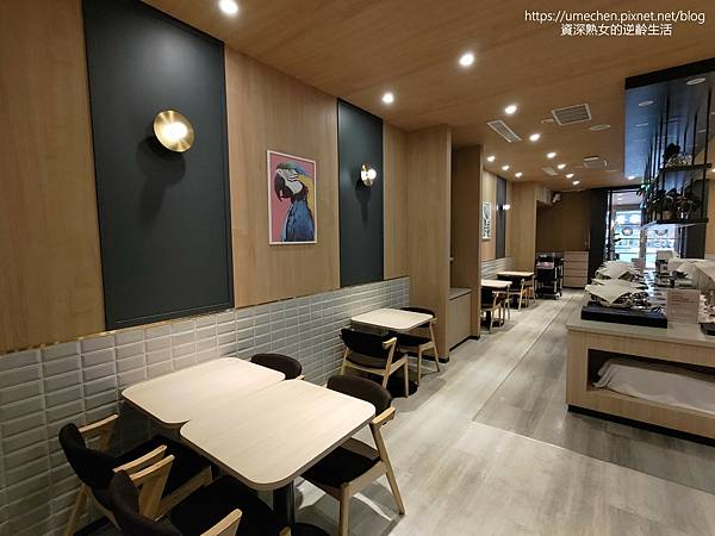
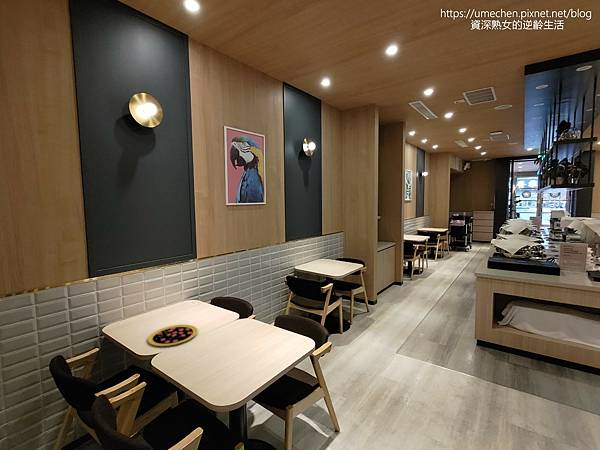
+ pizza (173, 334)
